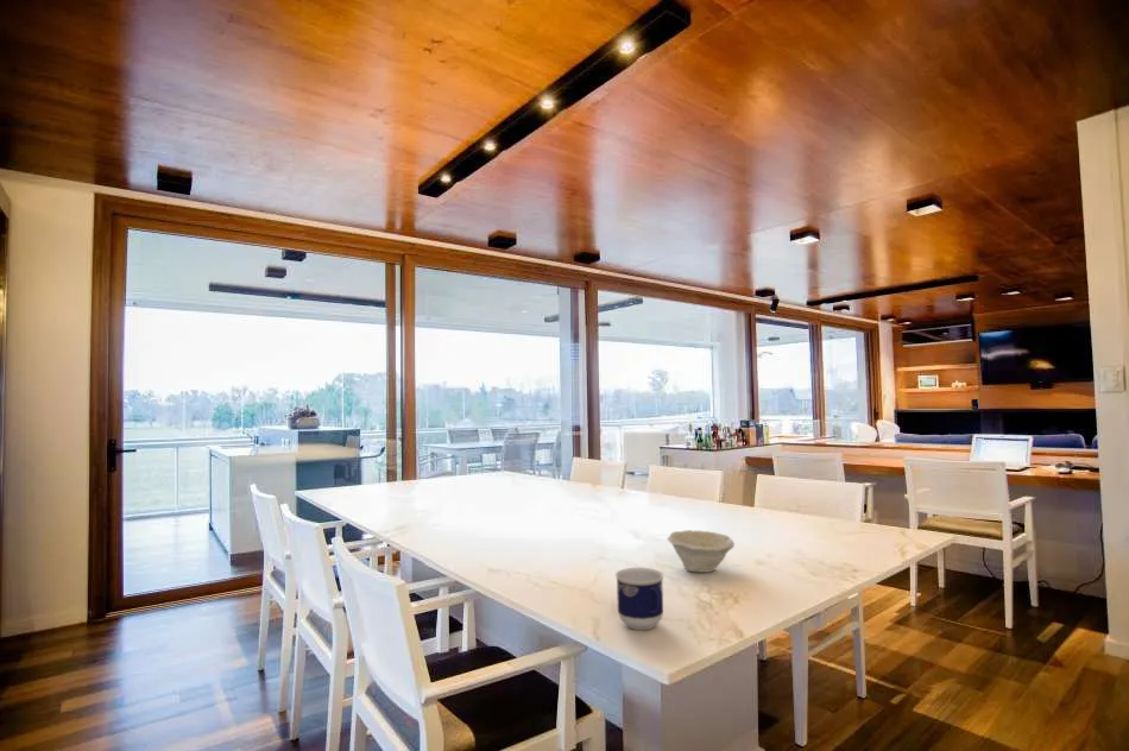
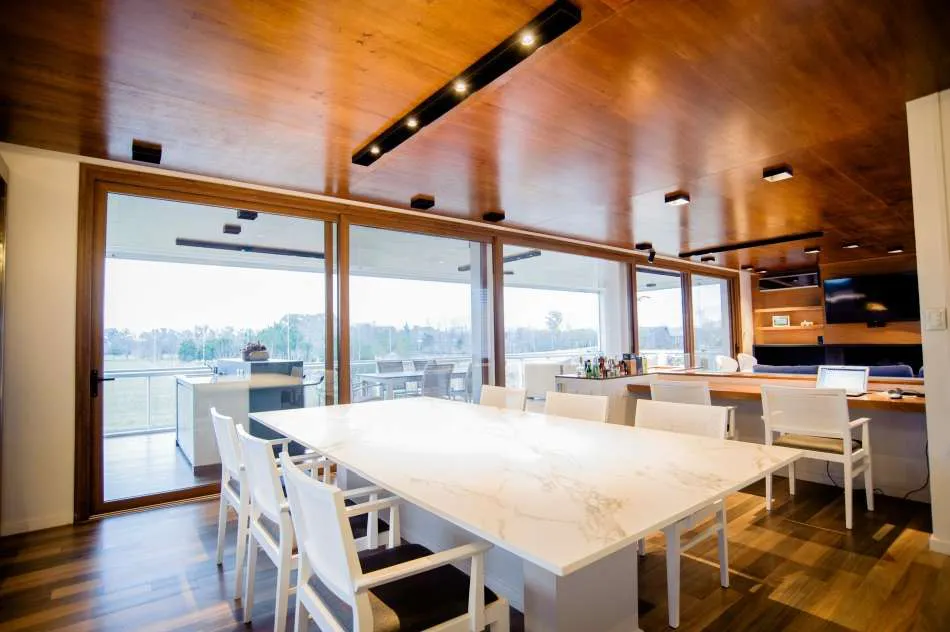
- bowl (700, 551)
- cup (643, 601)
